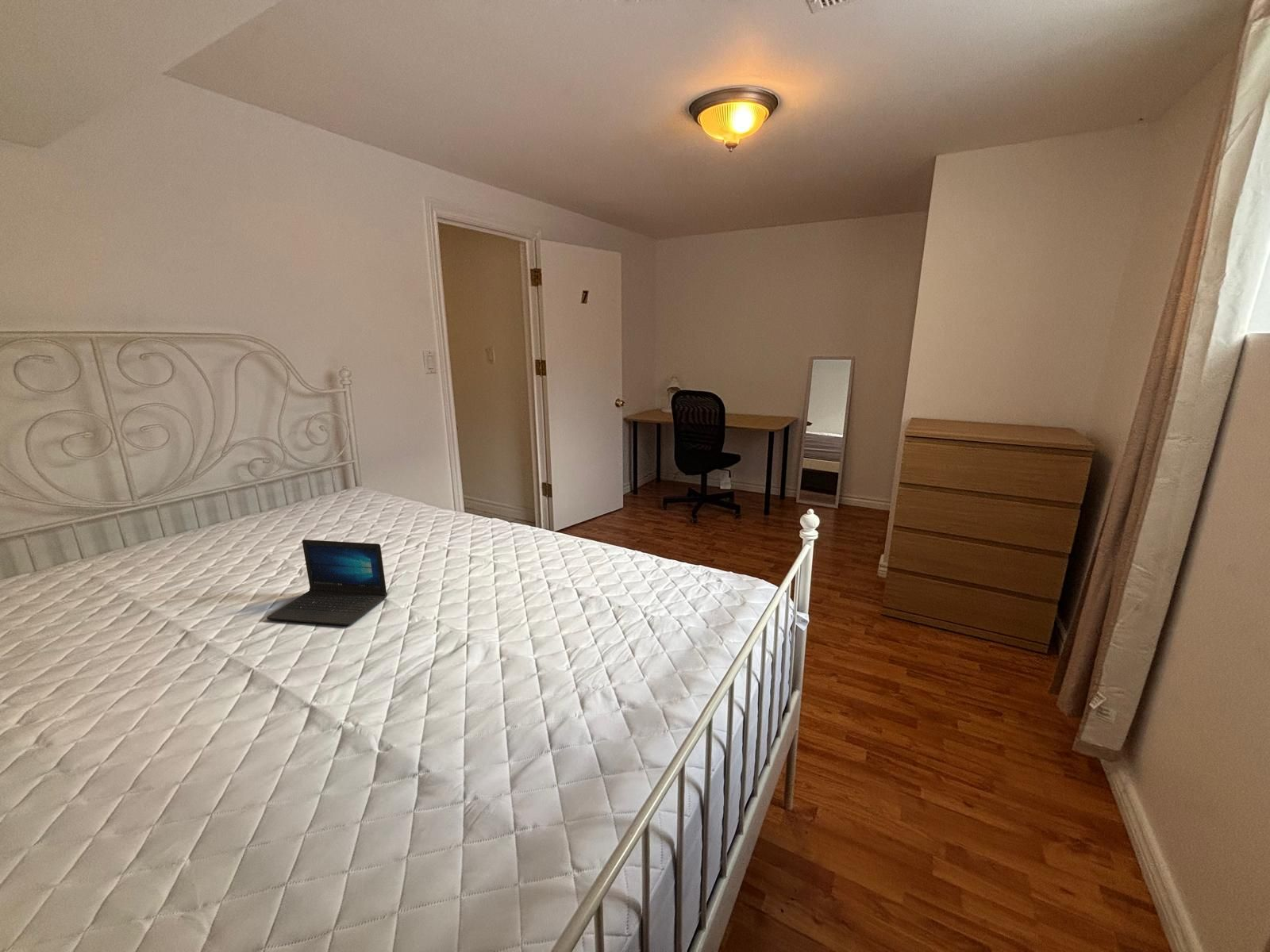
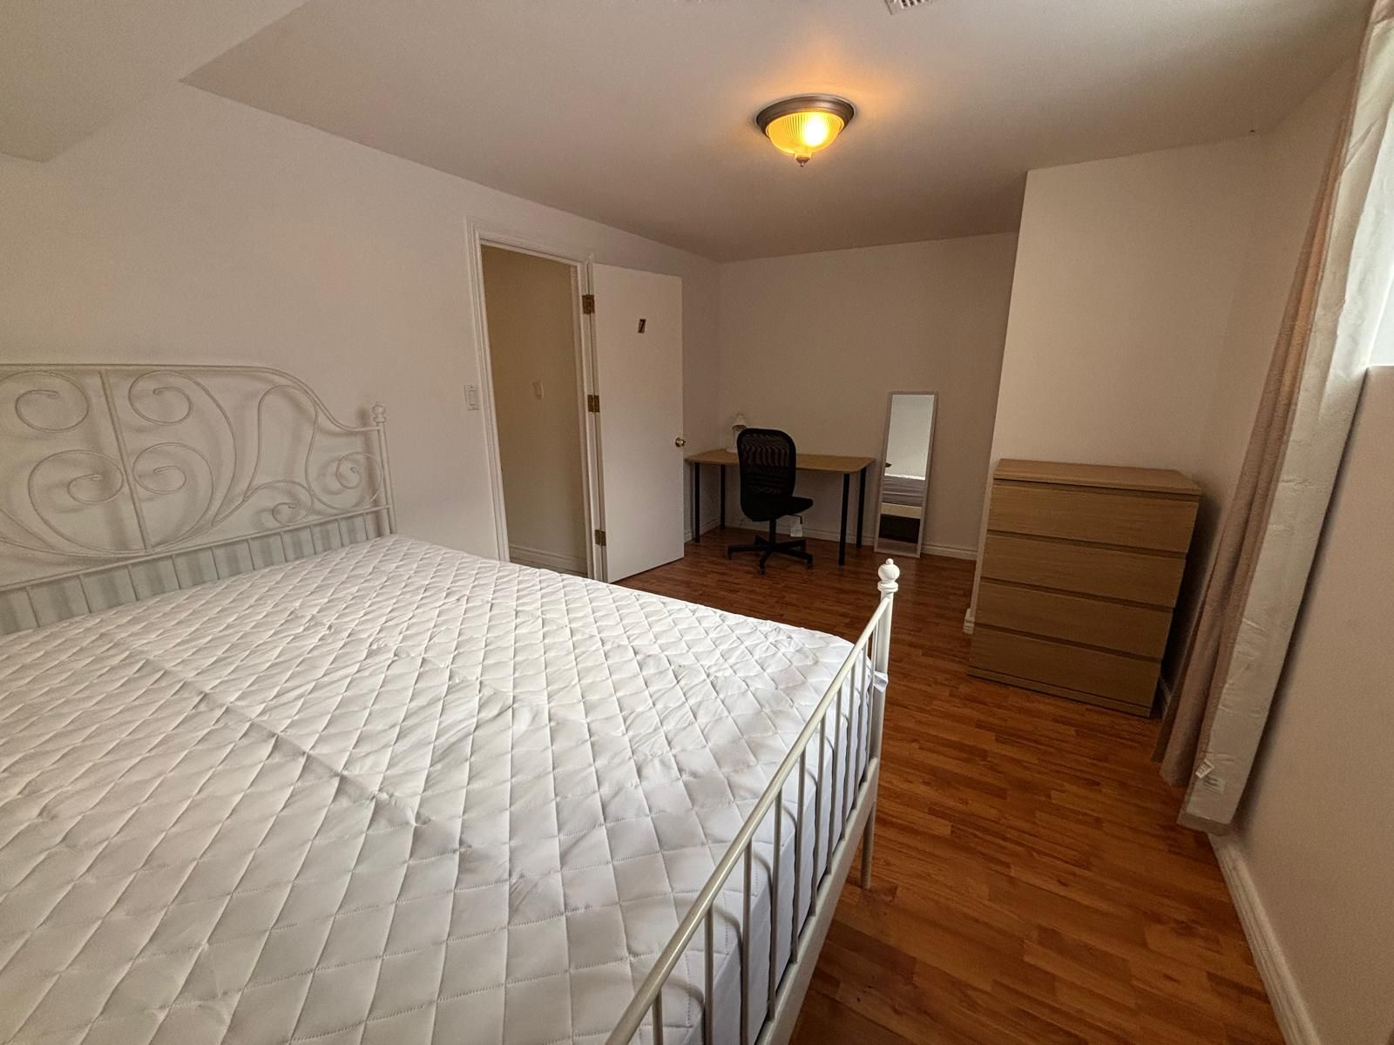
- laptop (325, 580)
